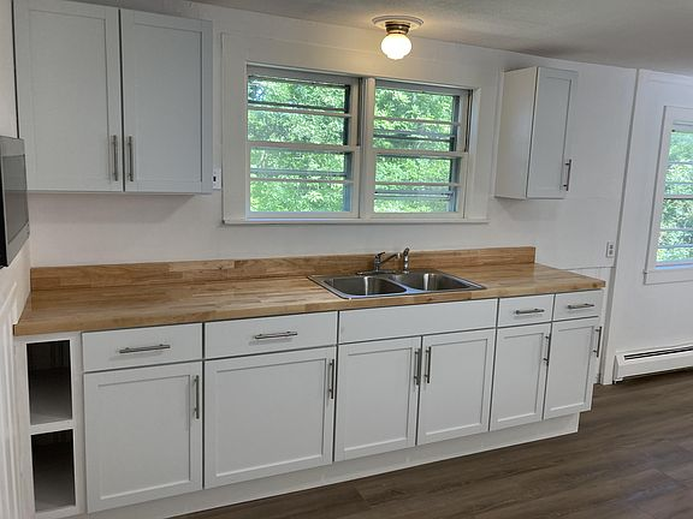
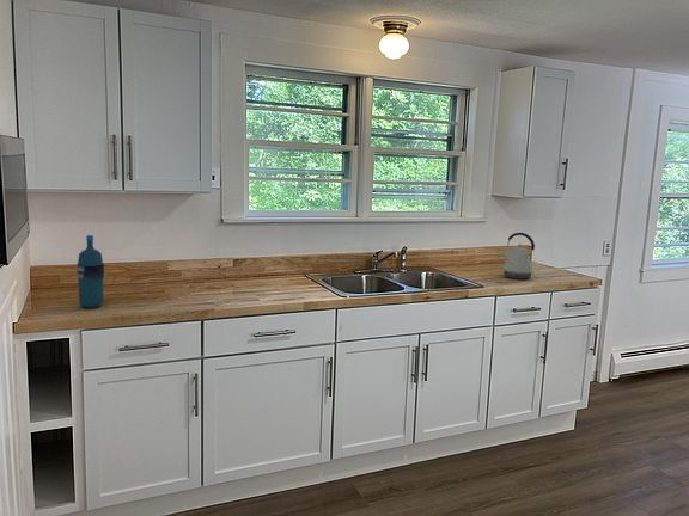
+ kettle (518, 254)
+ water bottle (90, 271)
